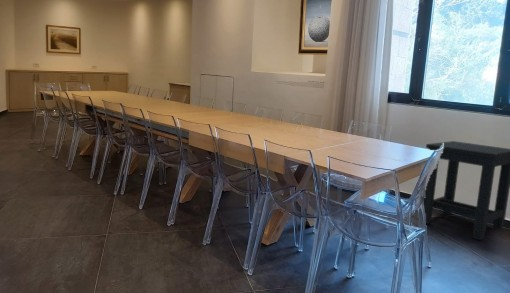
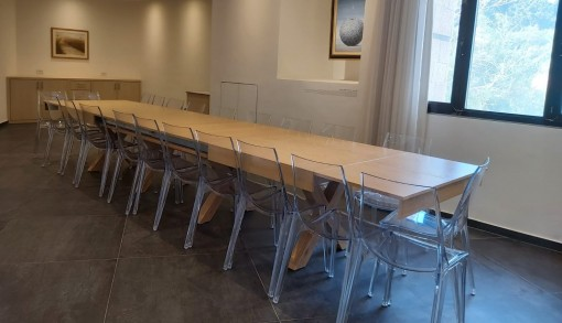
- side table (456, 182)
